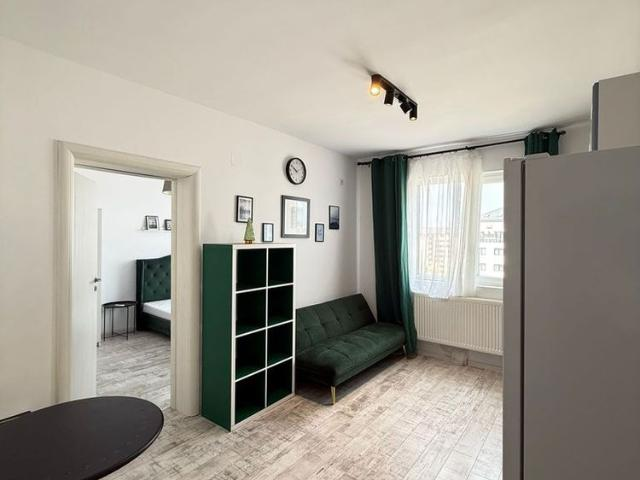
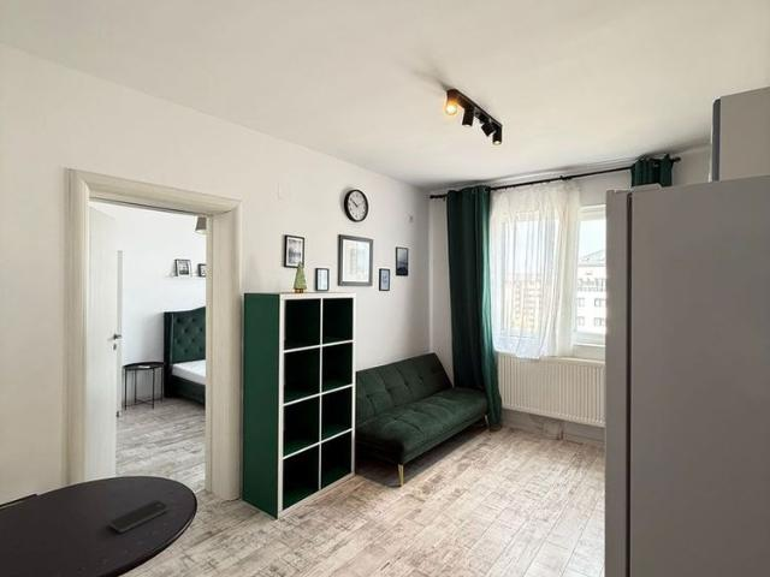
+ smartphone (140, 514)
